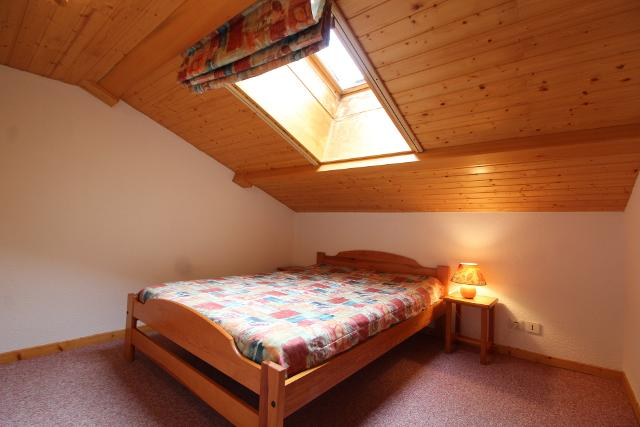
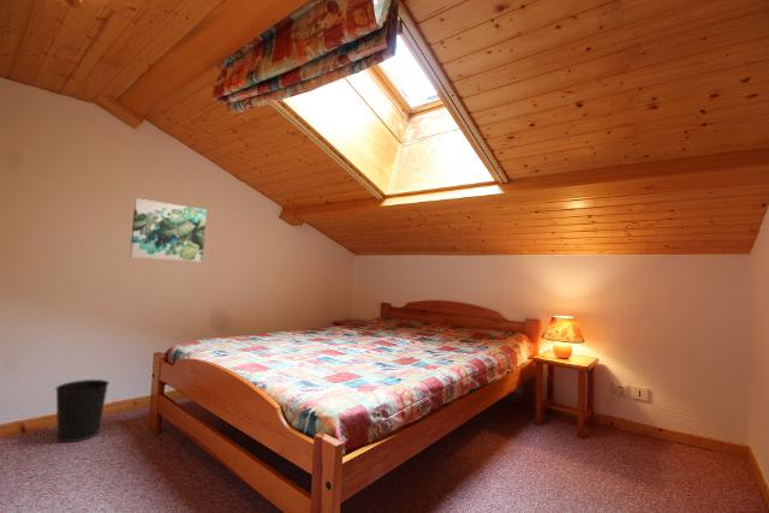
+ wall art (169, 232)
+ wastebasket (81, 410)
